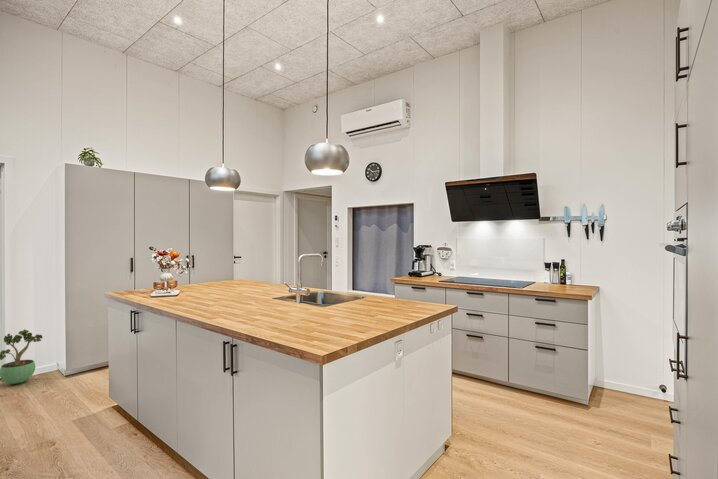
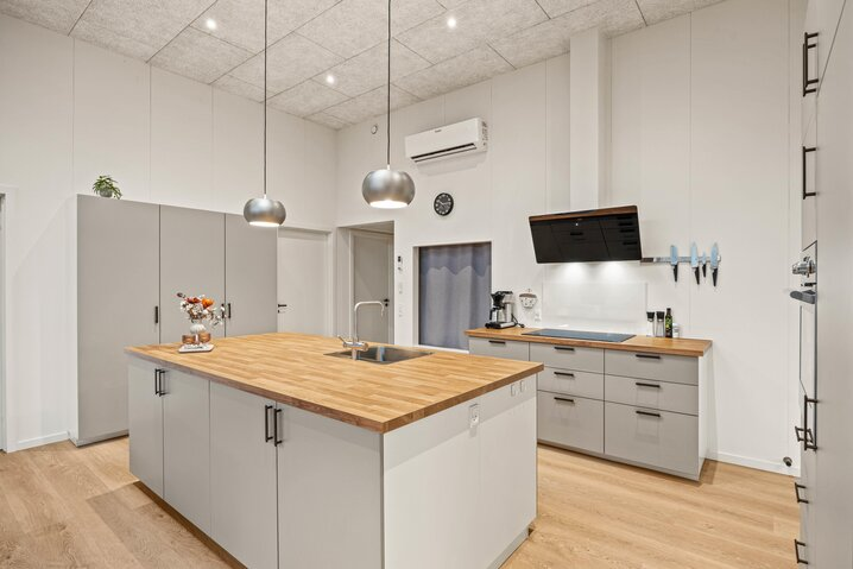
- potted plant (19, 355)
